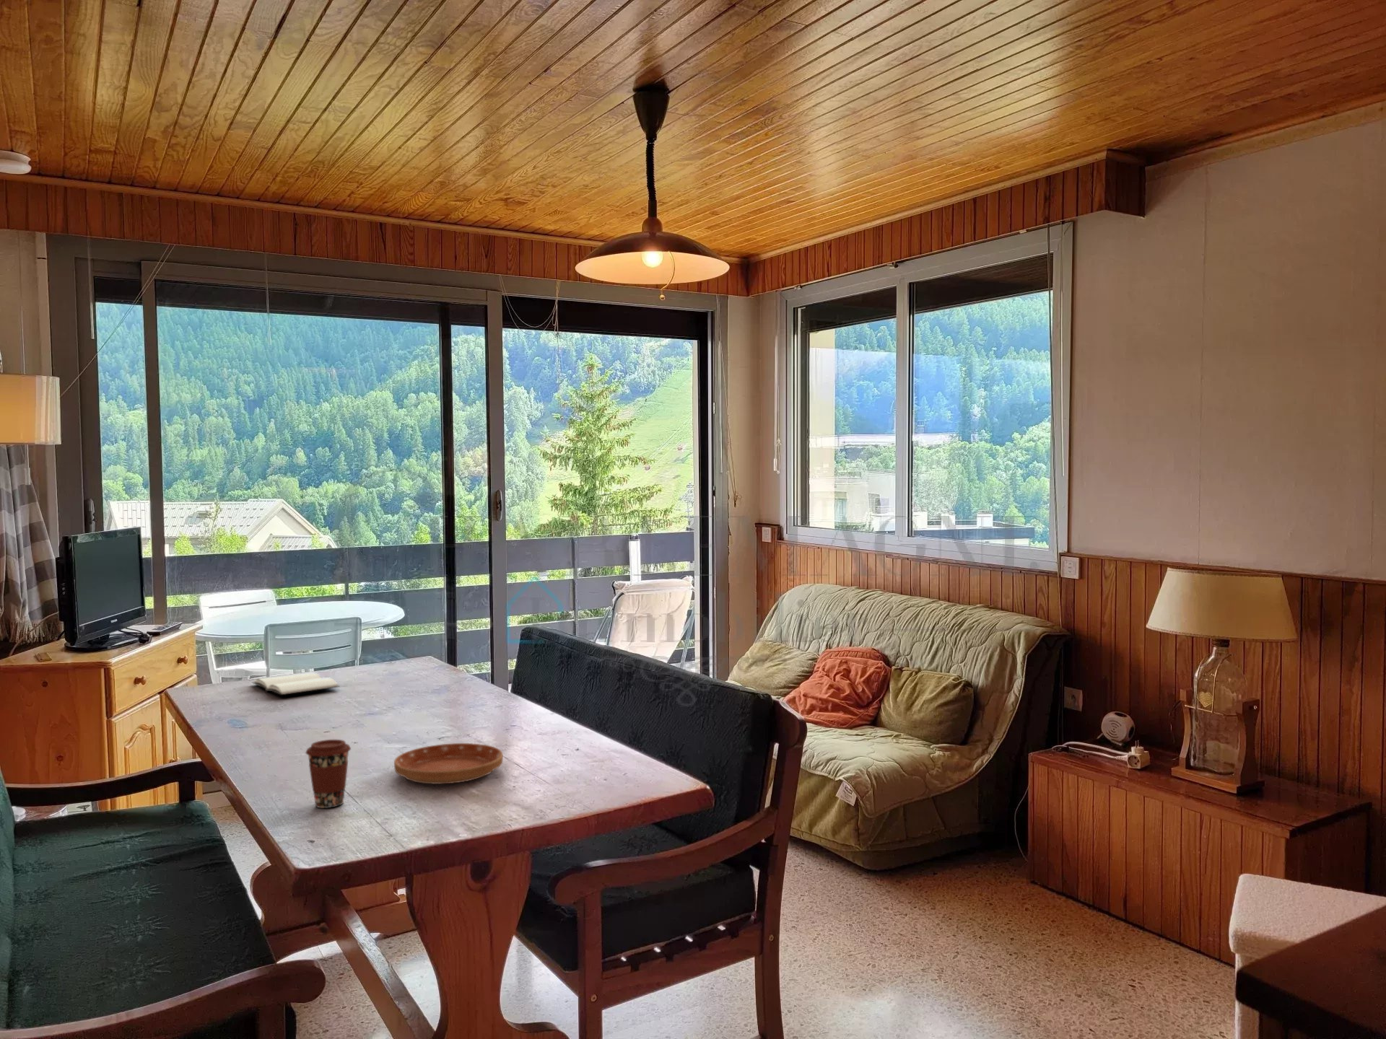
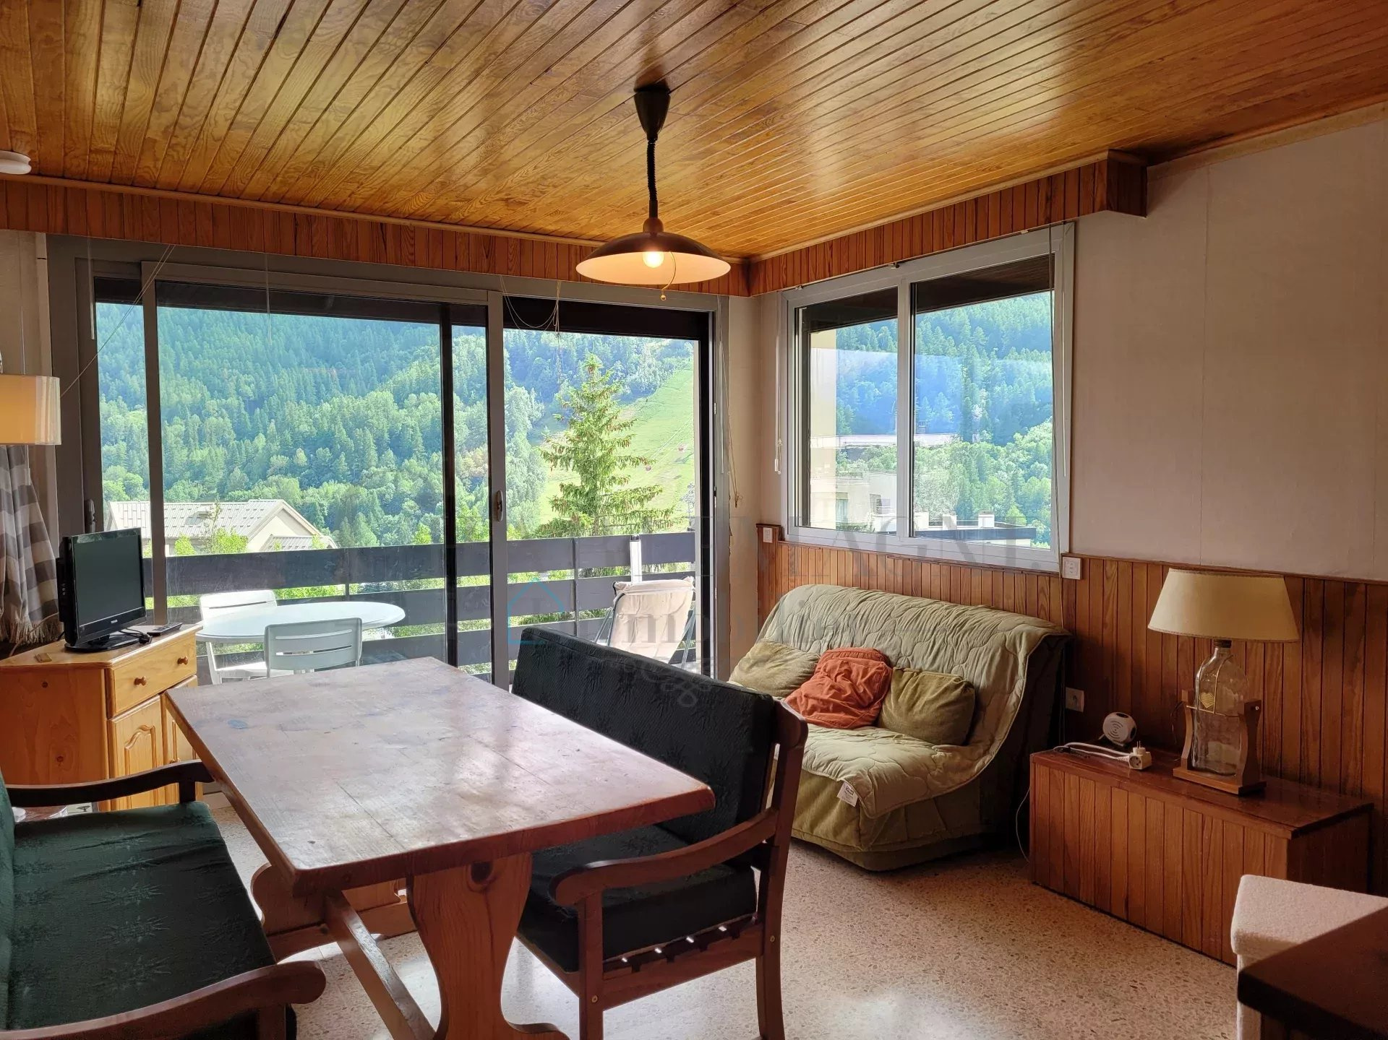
- saucer (449, 764)
- coffee cup (328, 774)
- book (296, 682)
